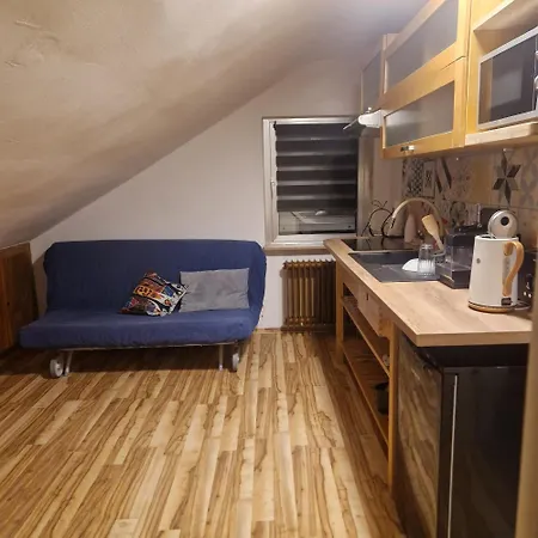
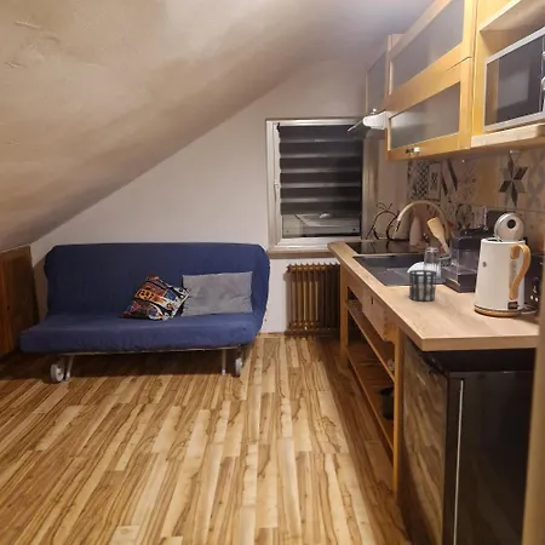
+ cup (421, 285)
